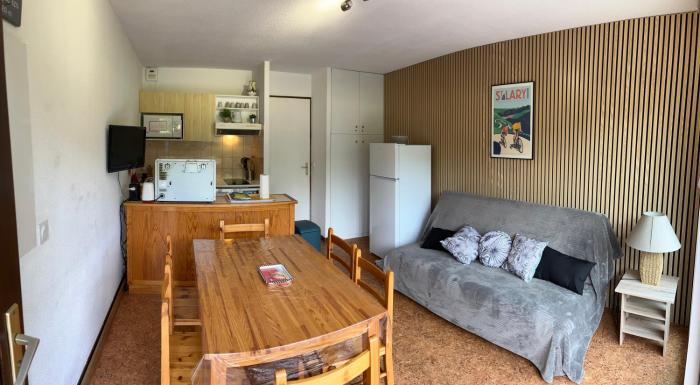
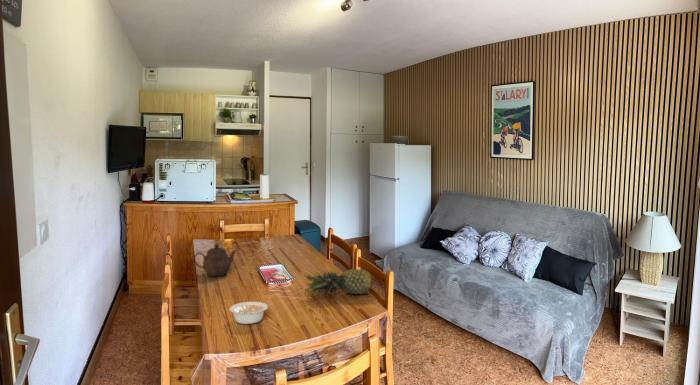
+ teapot (215, 259)
+ legume (250, 312)
+ fruit (337, 281)
